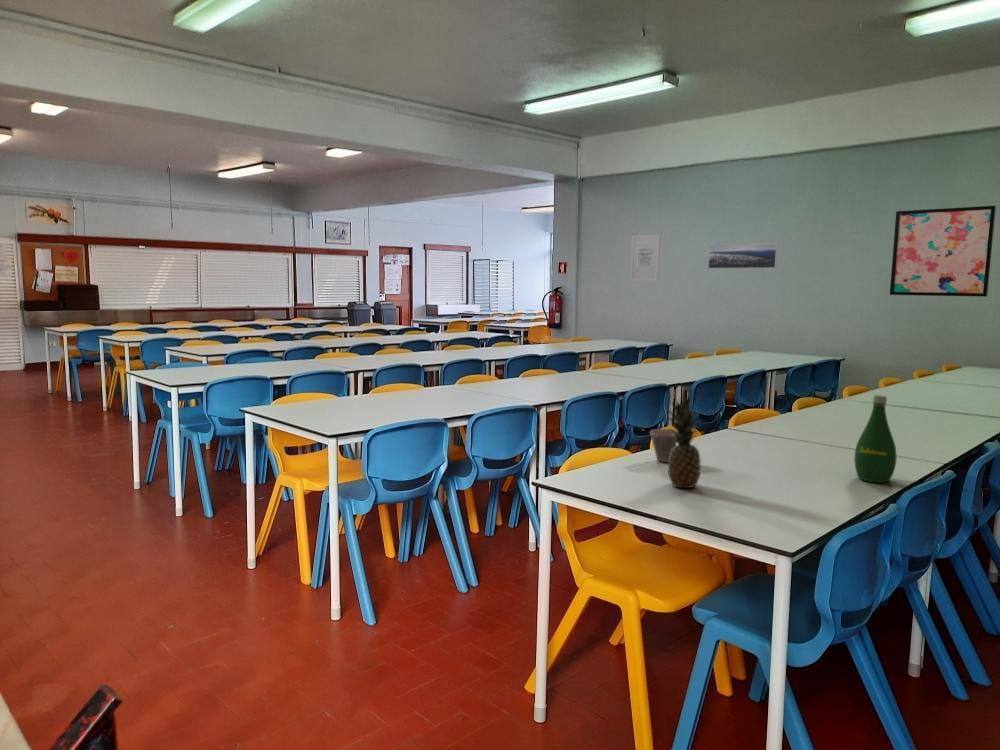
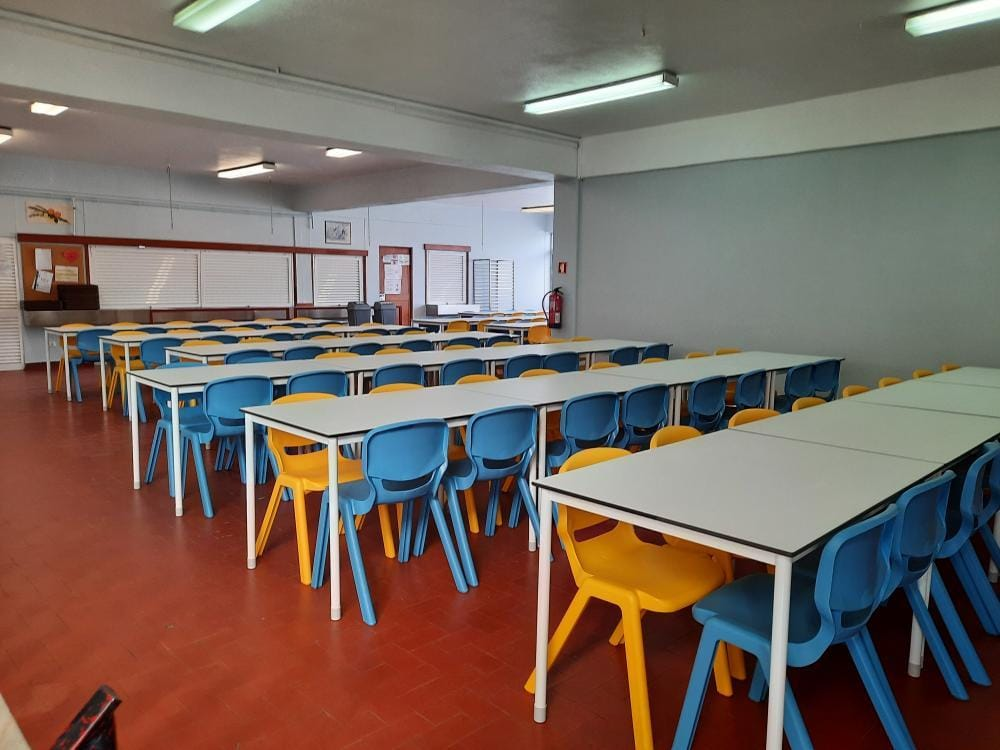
- cup (664, 446)
- wall art (940, 252)
- fruit (683, 439)
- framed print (741, 256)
- bottle (876, 438)
- wall art (644, 258)
